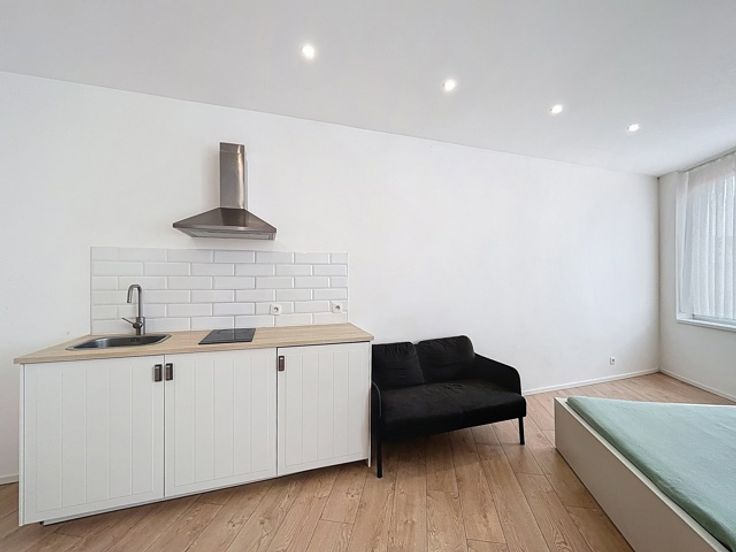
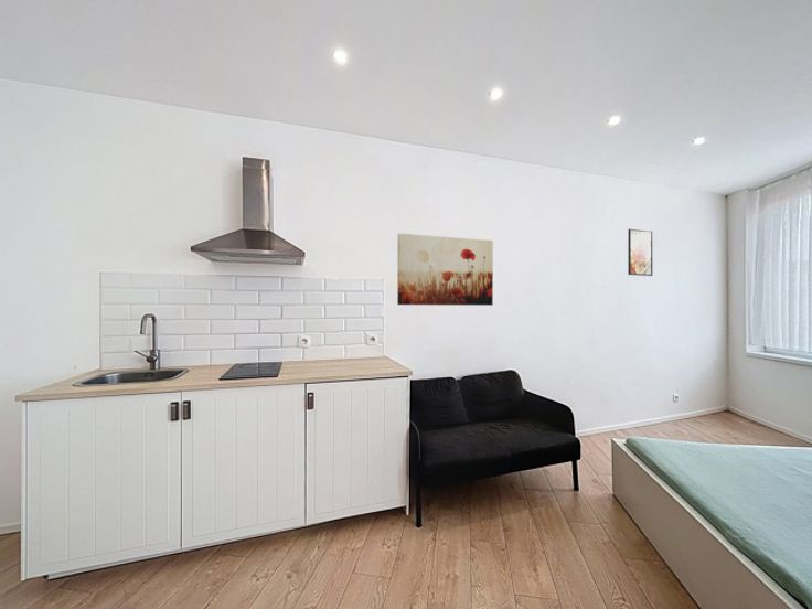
+ wall art (447, 270)
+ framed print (640, 253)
